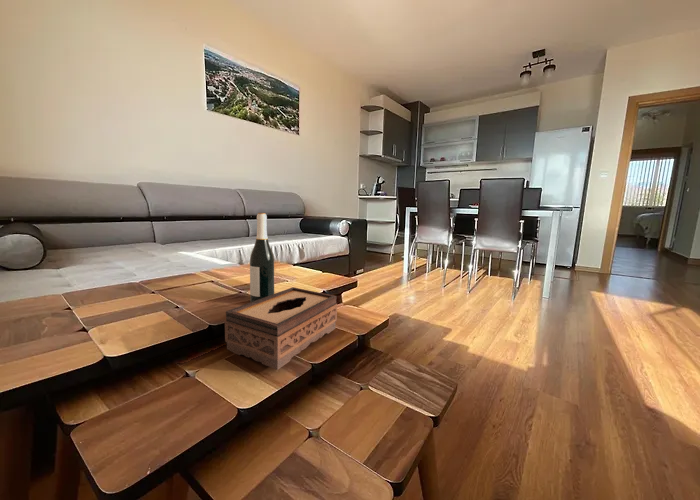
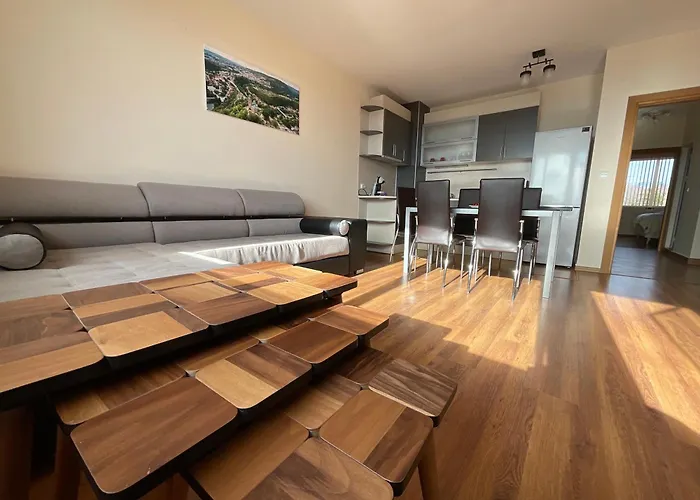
- tissue box (286, 320)
- wine bottle (262, 258)
